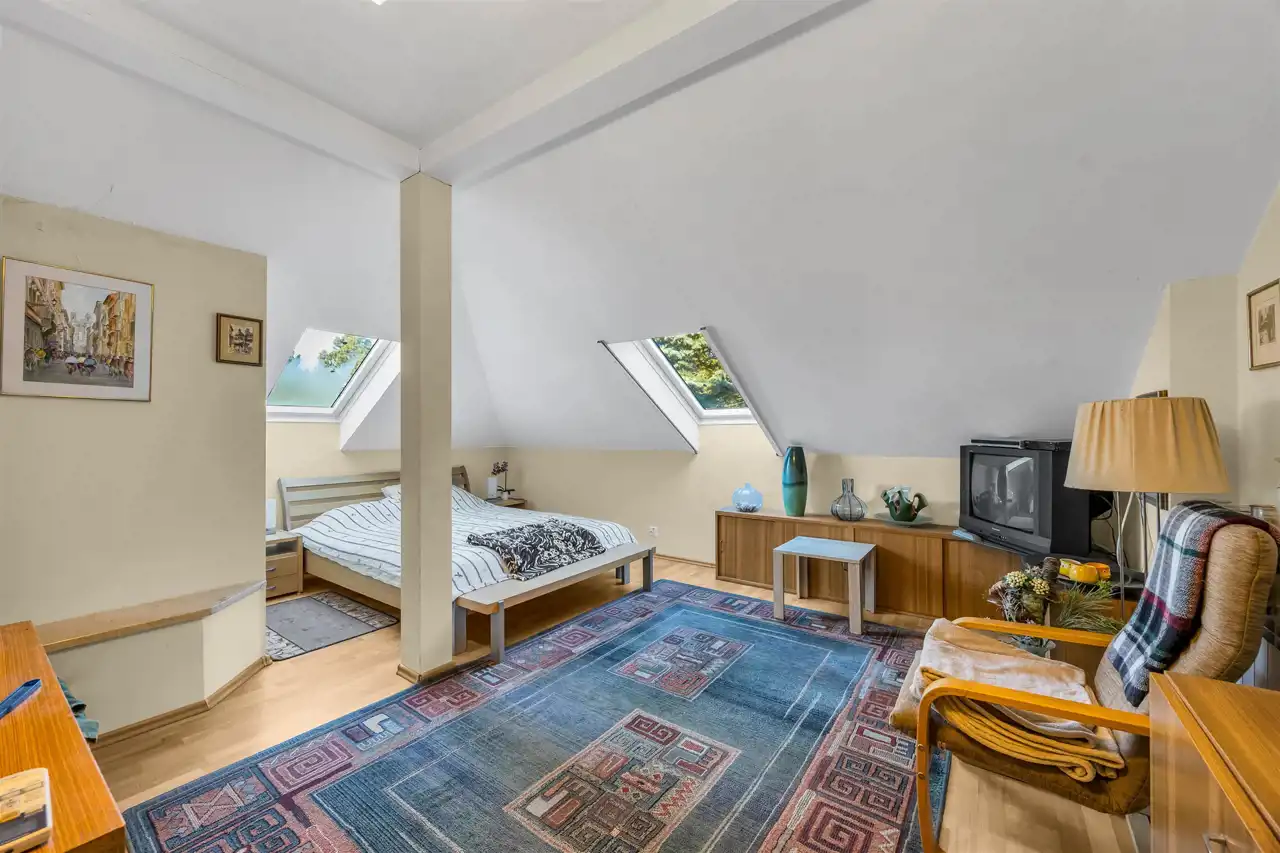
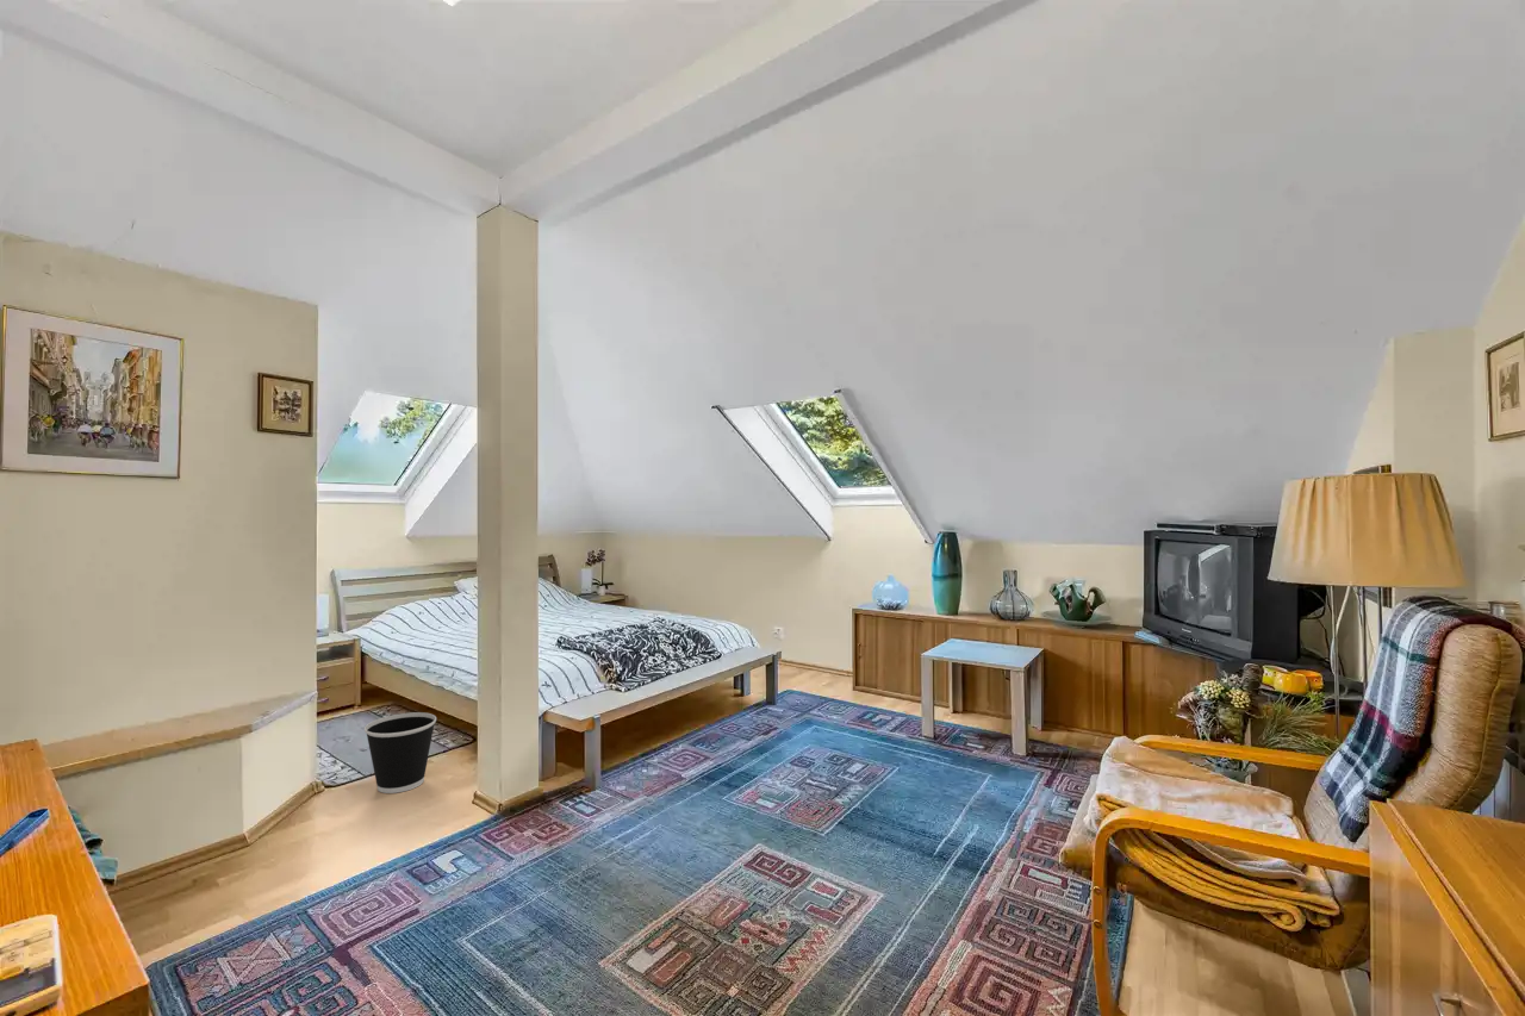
+ wastebasket (400, 753)
